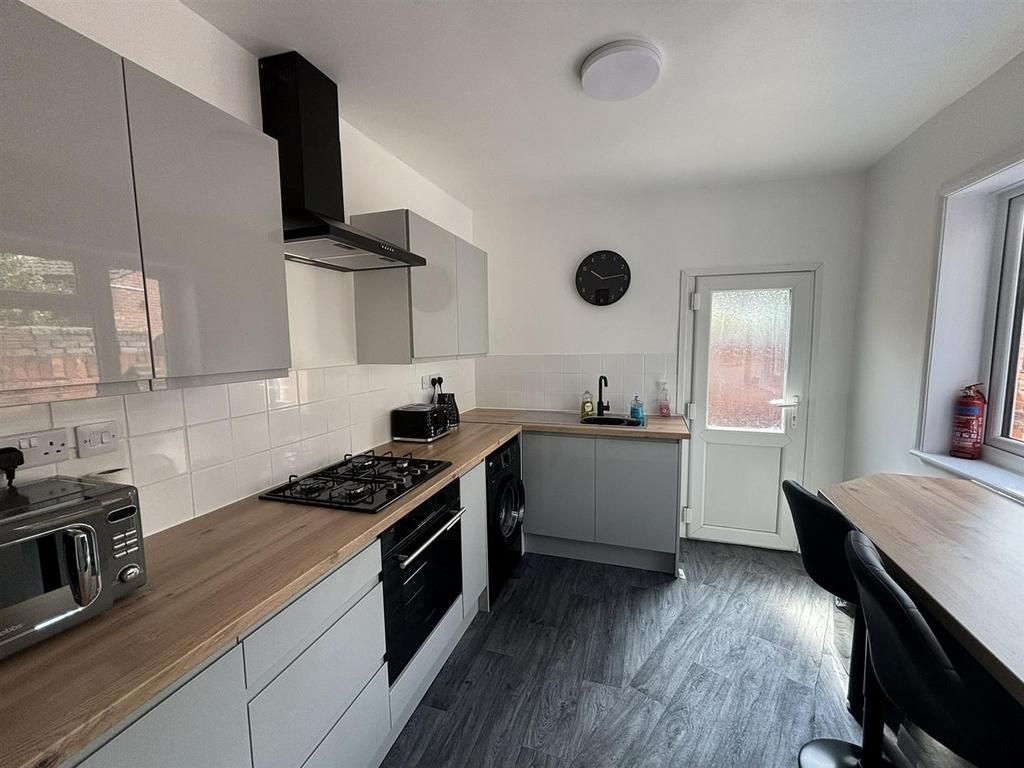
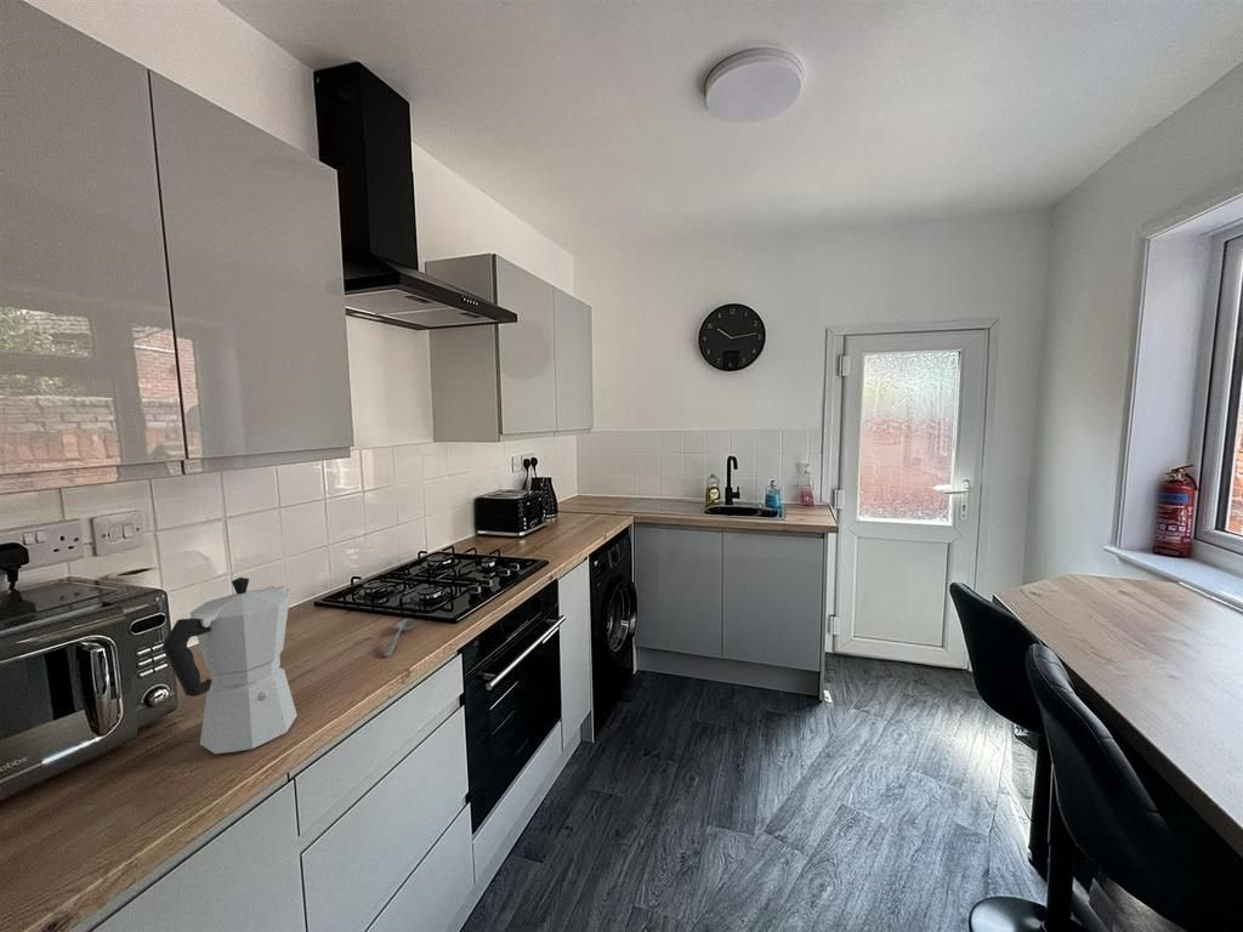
+ soupspoon (397, 635)
+ moka pot (237, 659)
